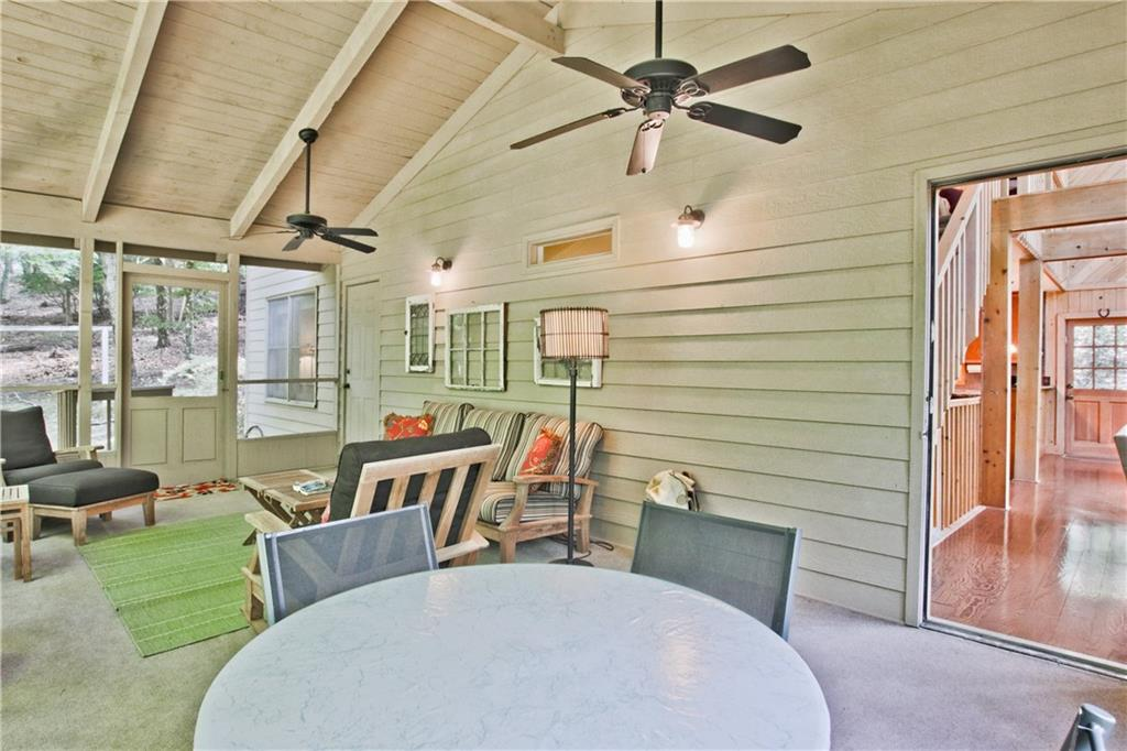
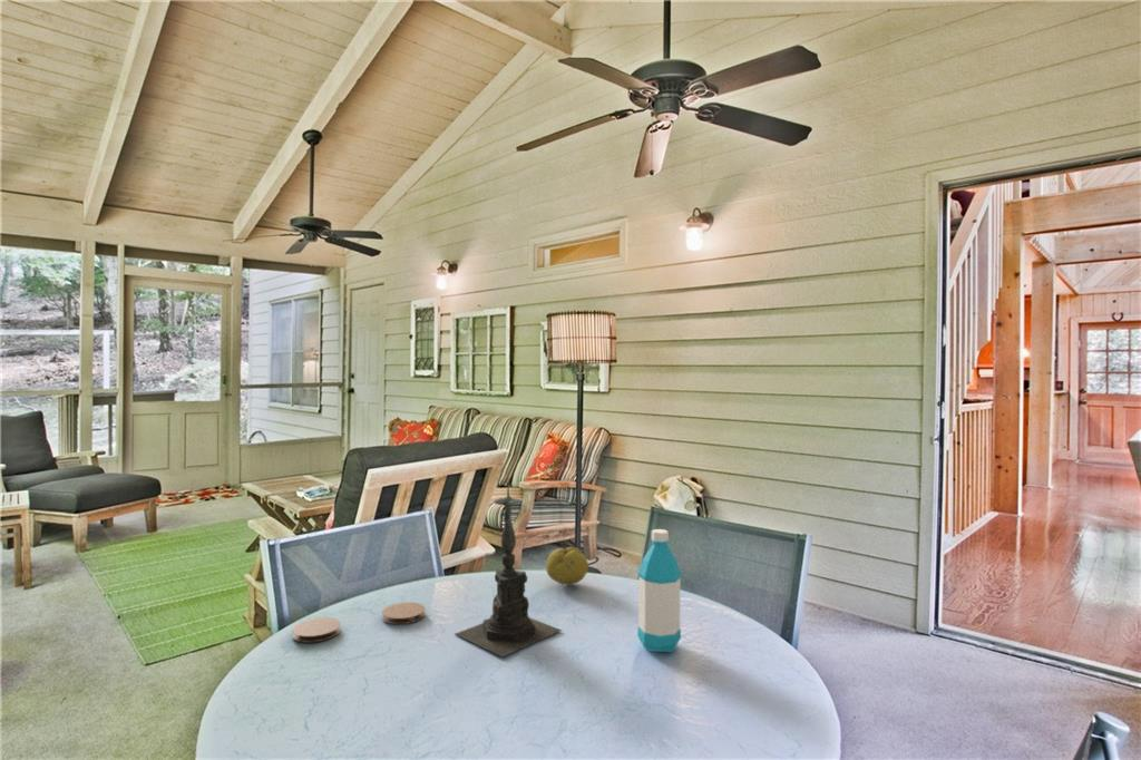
+ water bottle (659, 588)
+ candle holder (508, 555)
+ fruit (567, 566)
+ coaster (316, 630)
+ coaster (403, 613)
